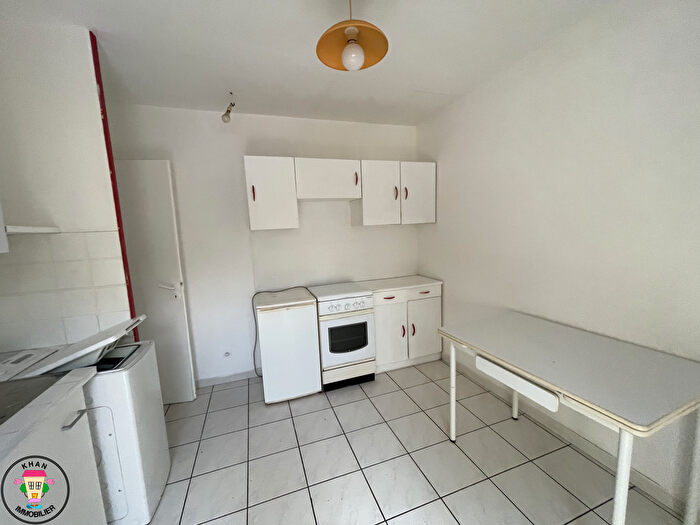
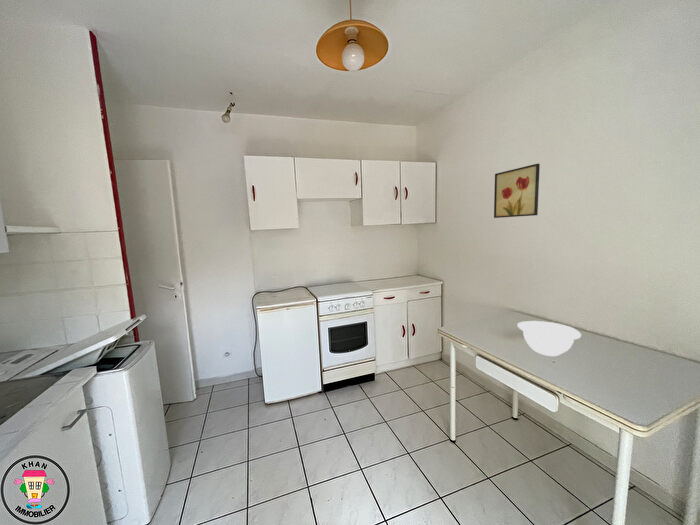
+ mixing bowl (547, 339)
+ wall art (515, 193)
